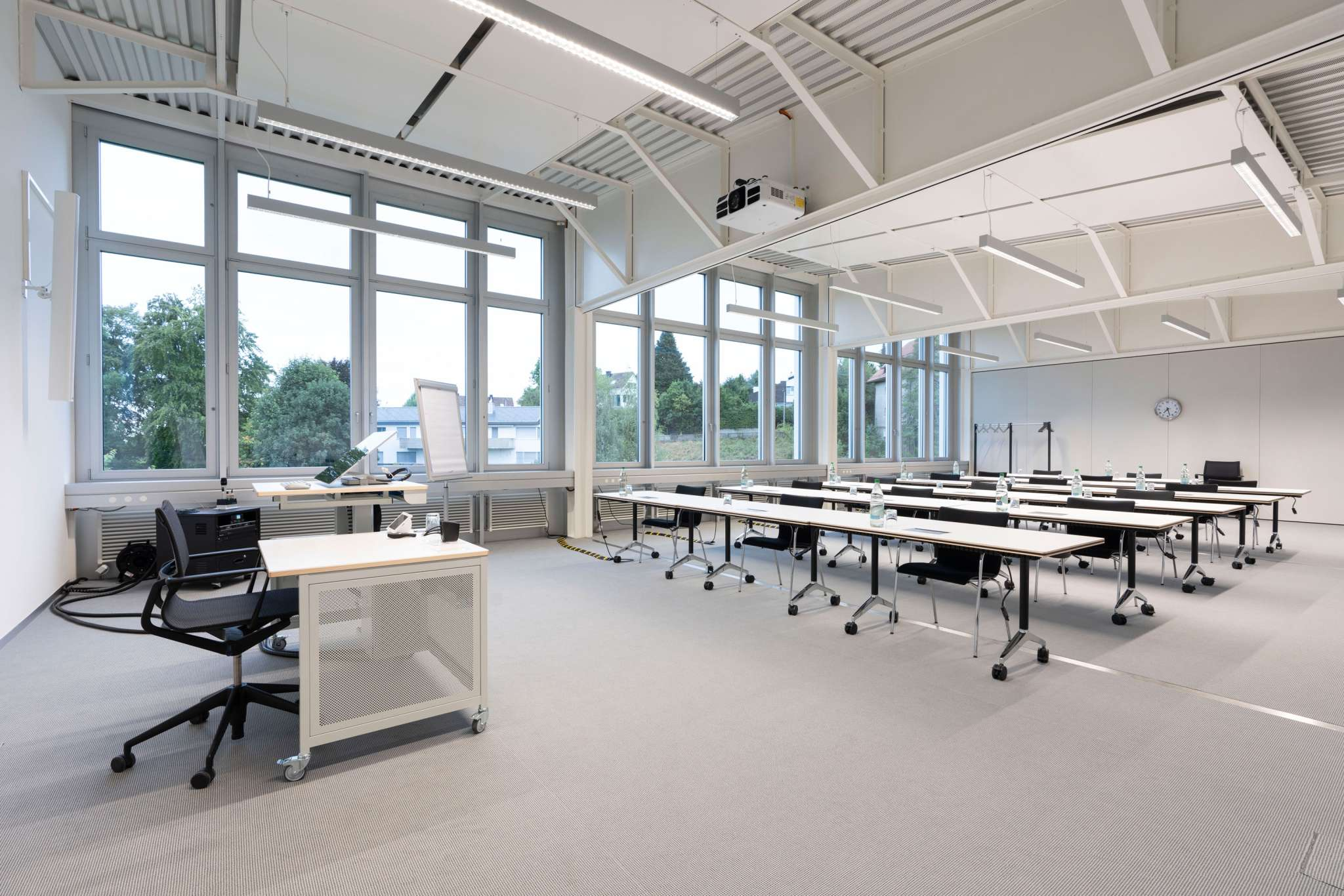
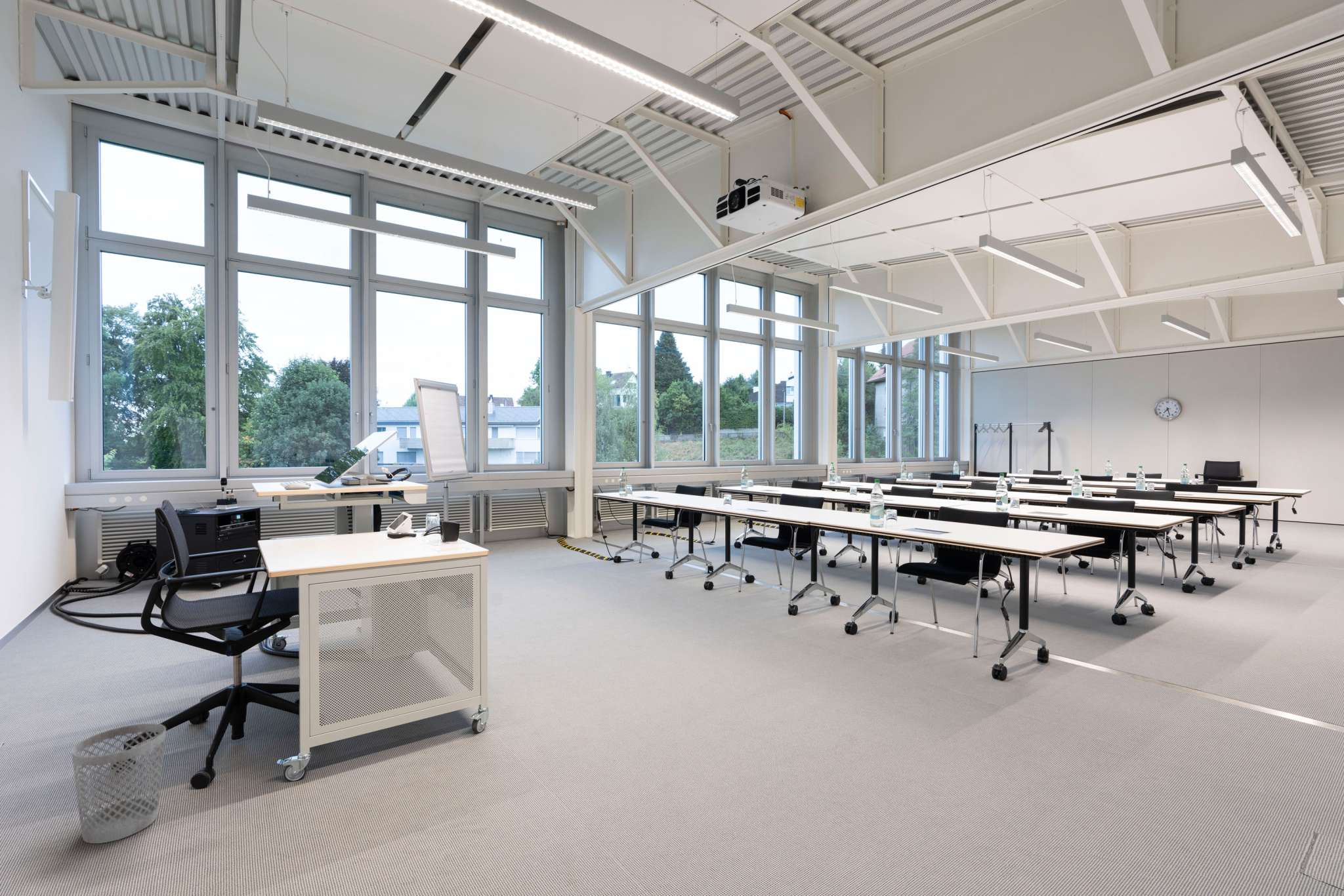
+ wastebasket (121, 782)
